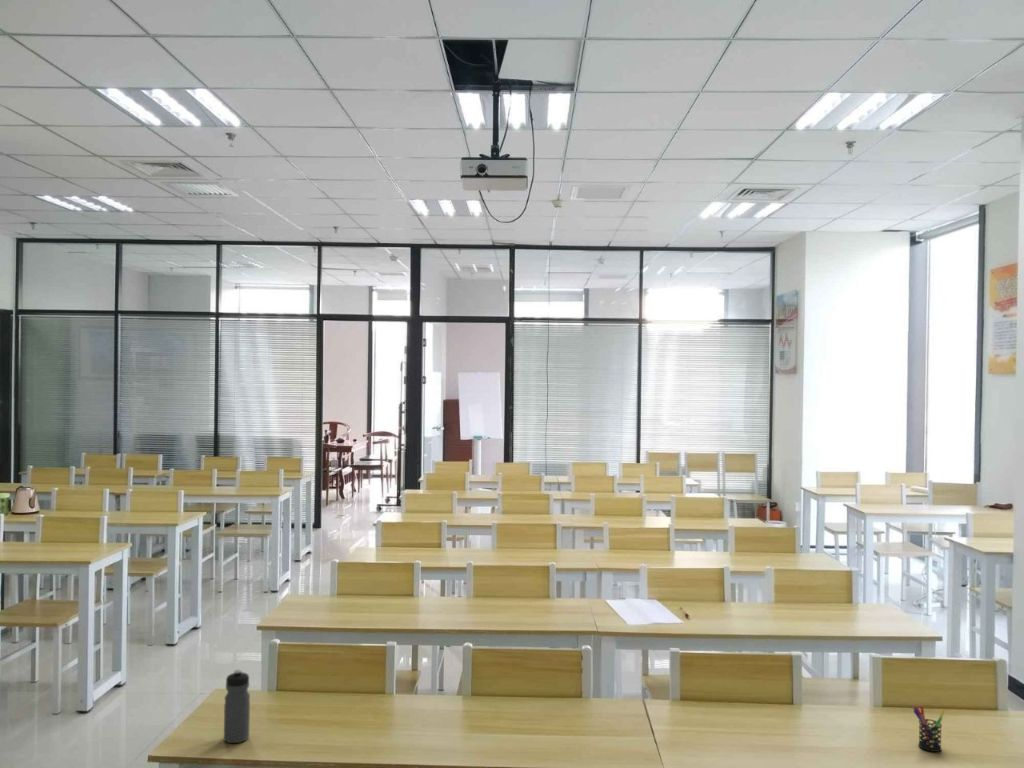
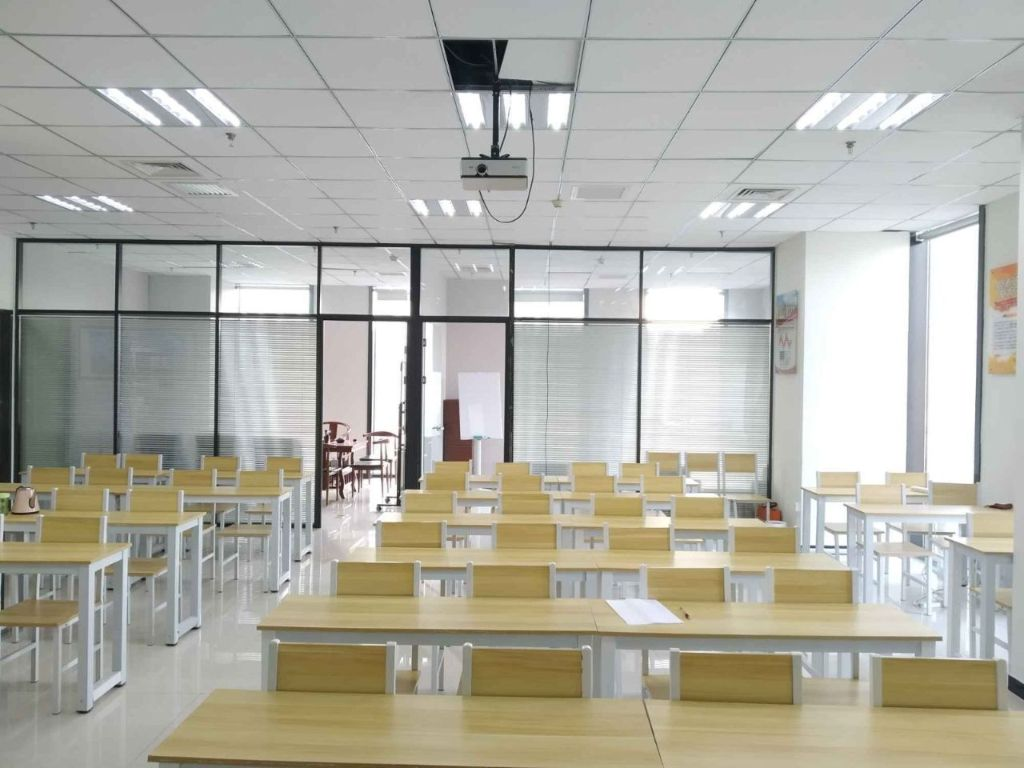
- water bottle (237, 704)
- pen holder (930, 727)
